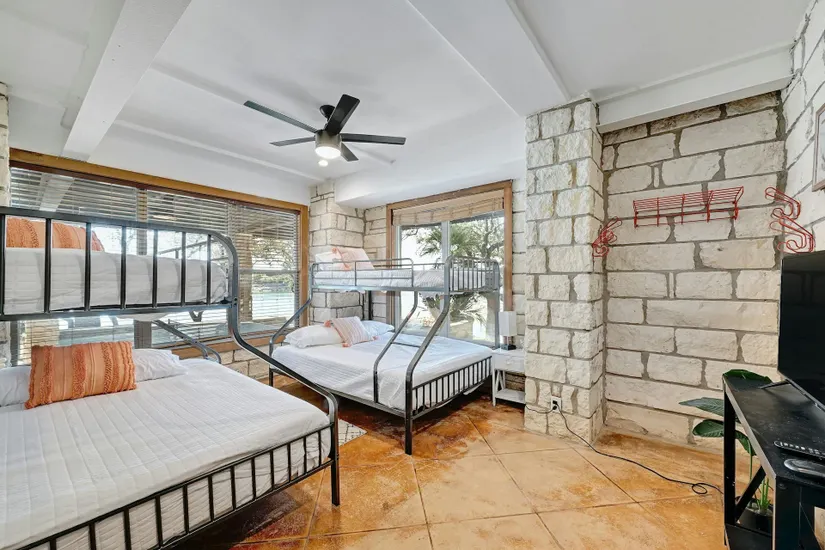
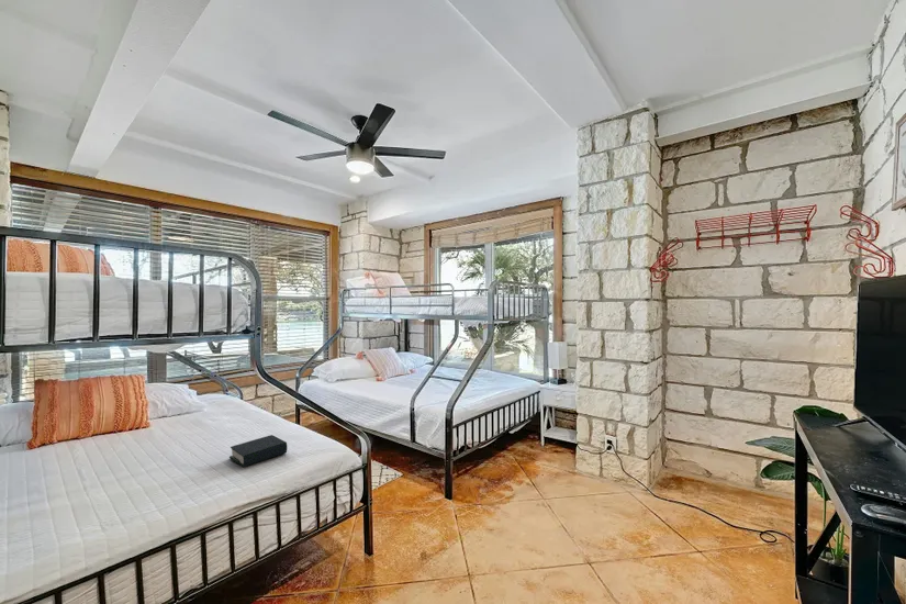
+ book (258, 449)
